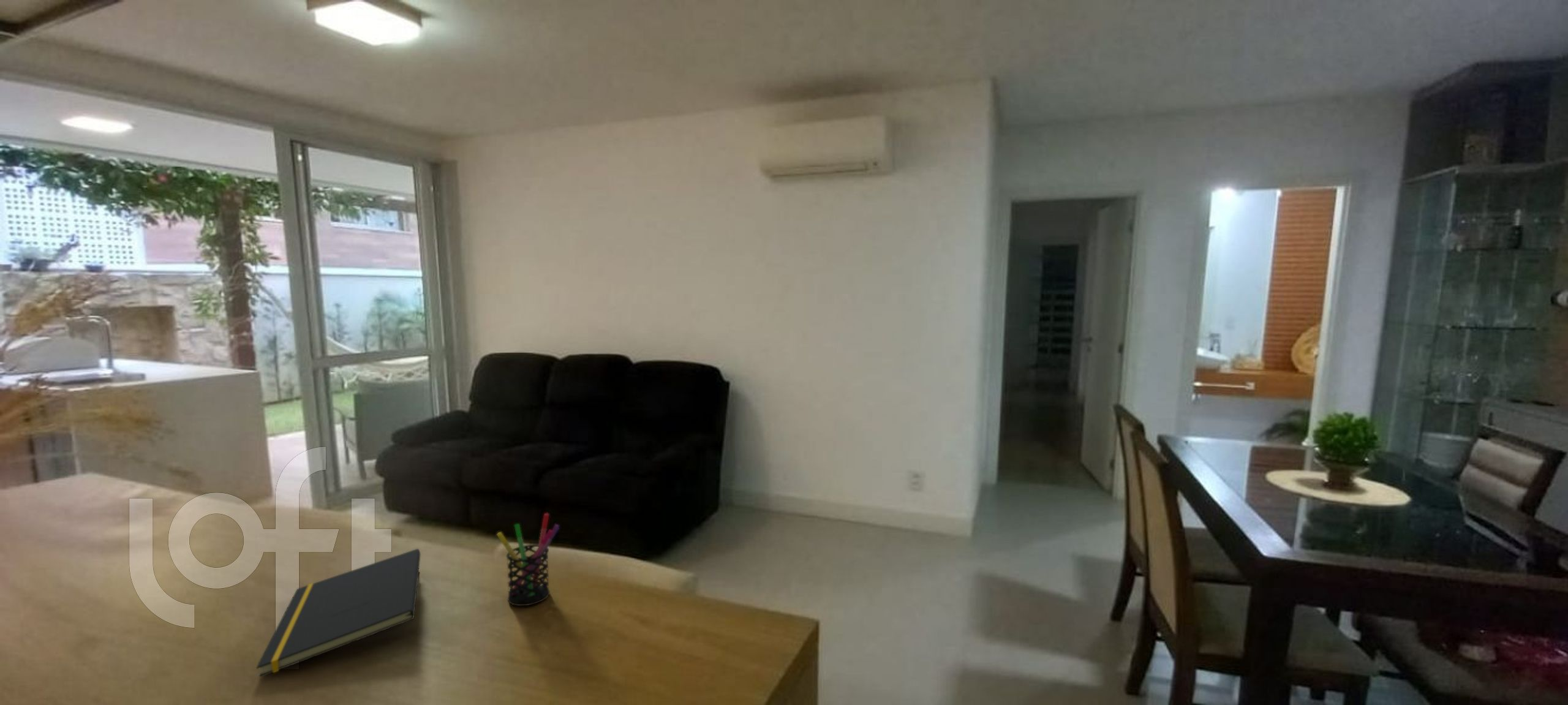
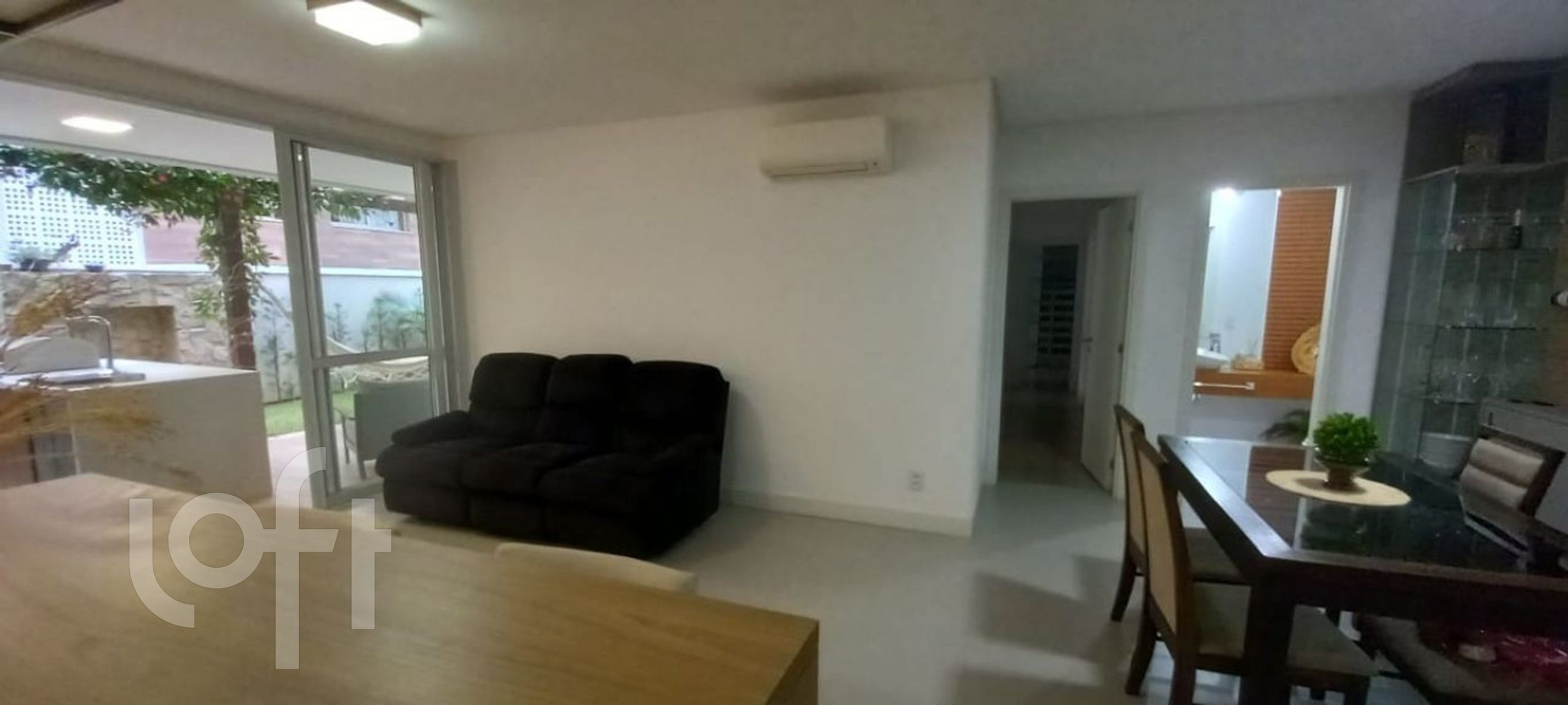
- pen holder (528, 556)
- notepad (351, 603)
